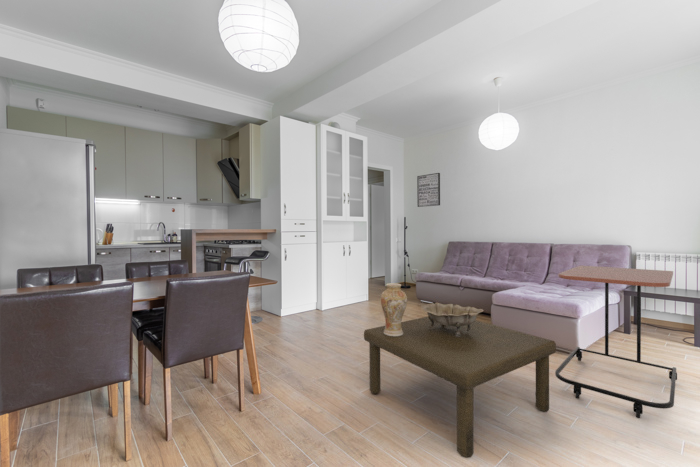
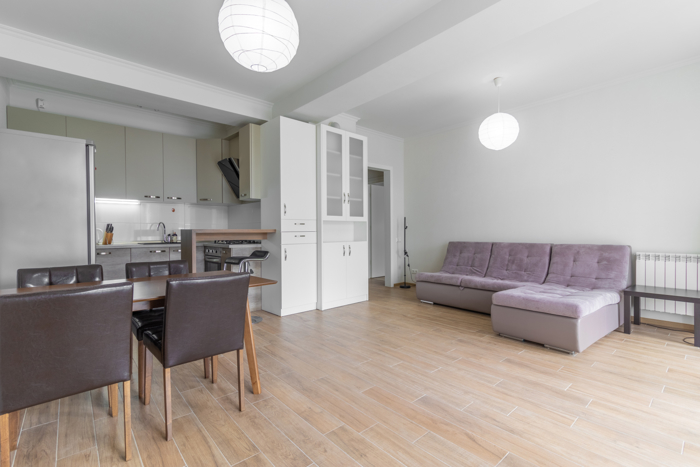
- decorative bowl (450, 317)
- wall art (428, 190)
- coffee table (454, 368)
- vase (393, 308)
- side table (608, 330)
